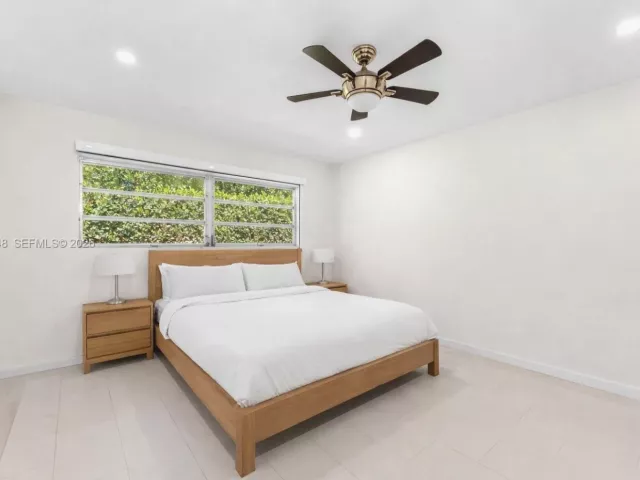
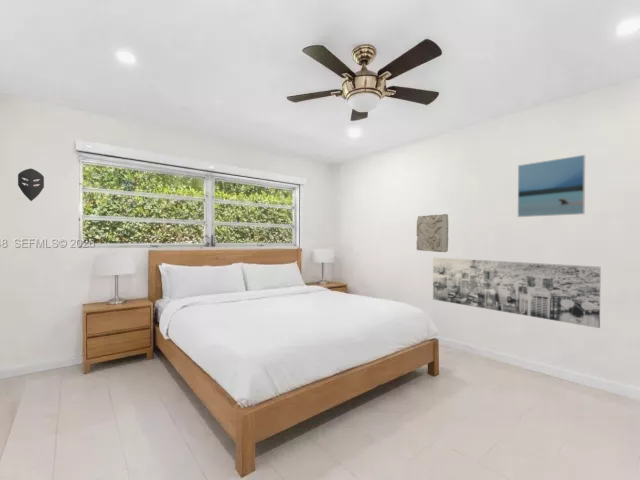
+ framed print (549, 188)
+ wall art (501, 286)
+ mask (31, 184)
+ relief panel (431, 233)
